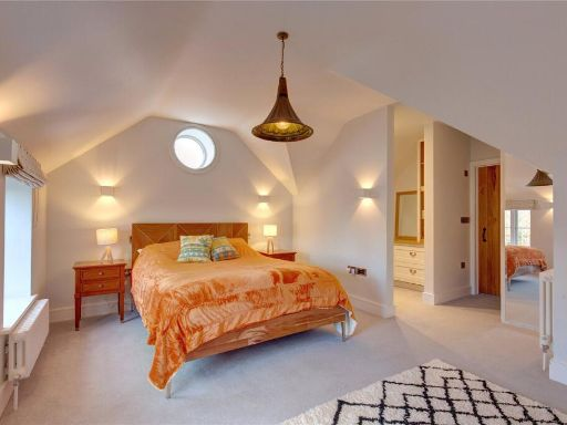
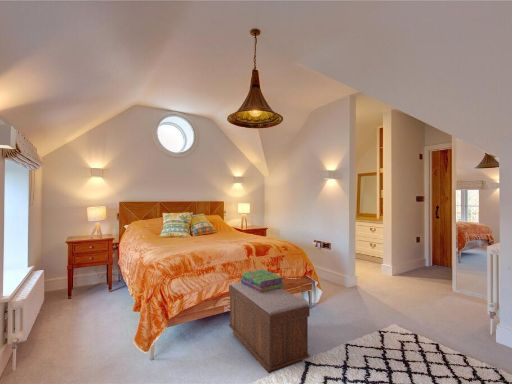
+ stack of books (261, 279)
+ bench (265, 318)
